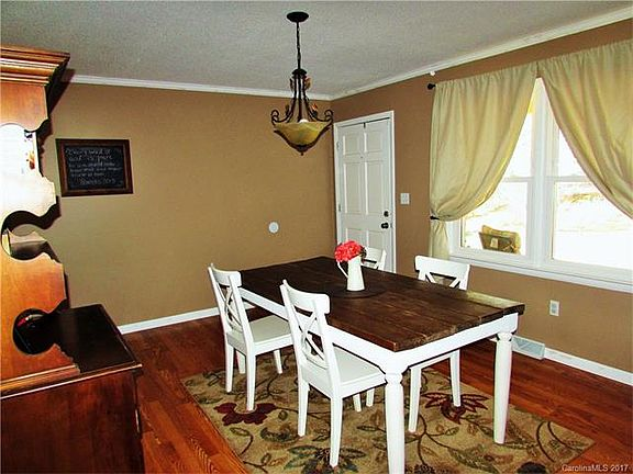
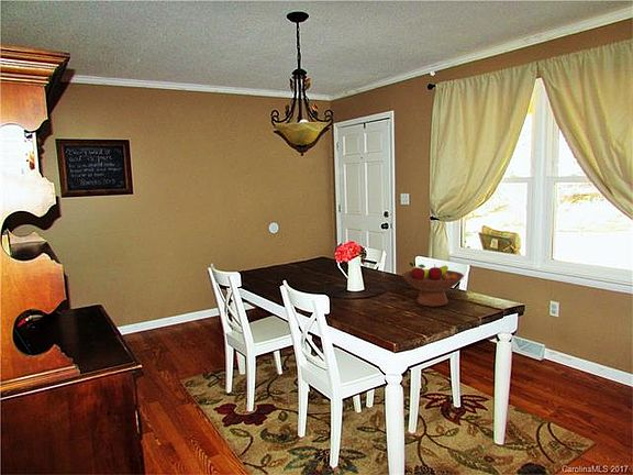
+ fruit bowl (432, 283)
